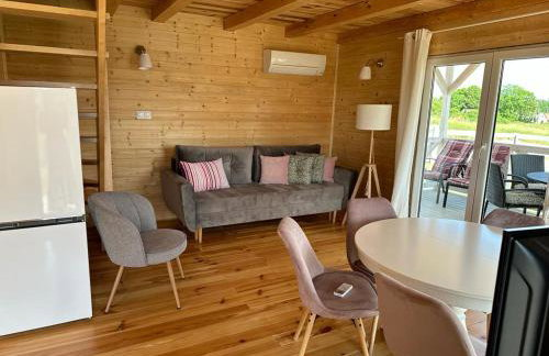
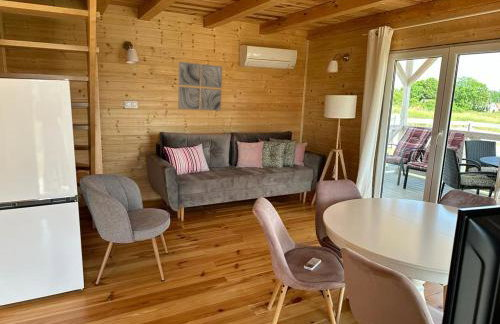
+ wall art (201, 86)
